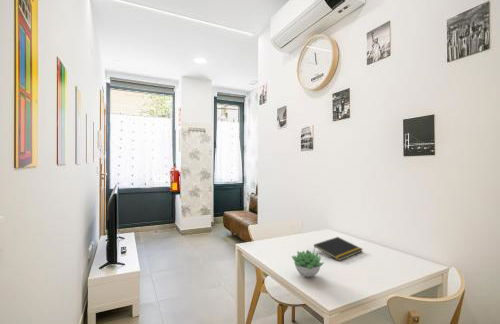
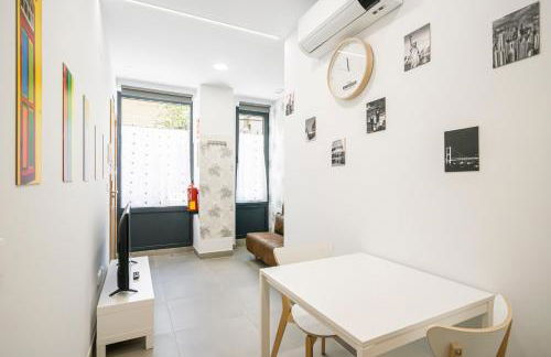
- notepad (338, 247)
- succulent plant (307, 263)
